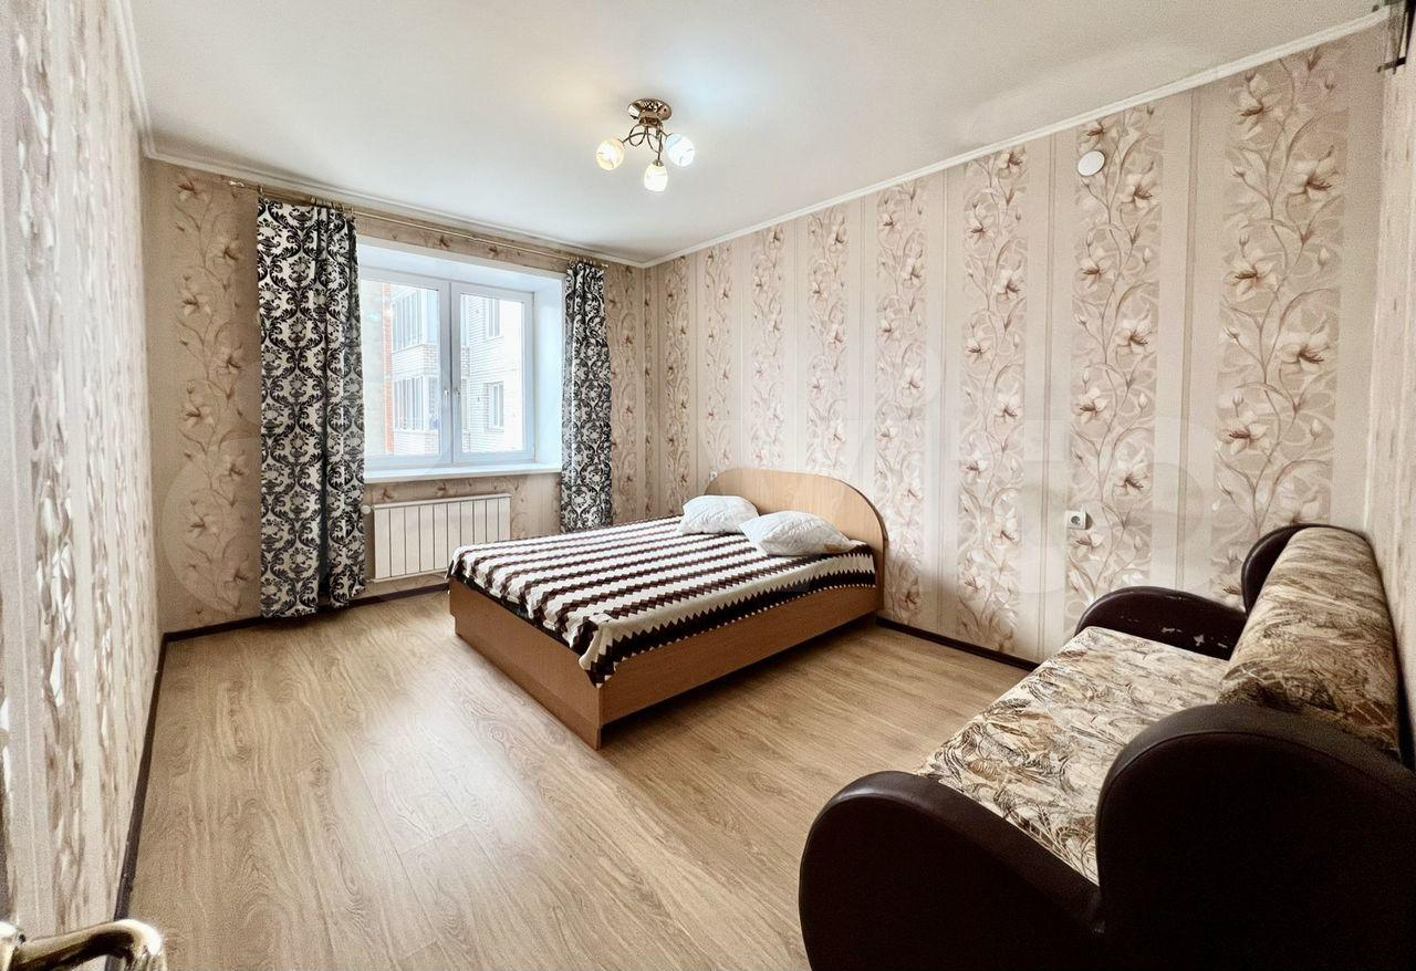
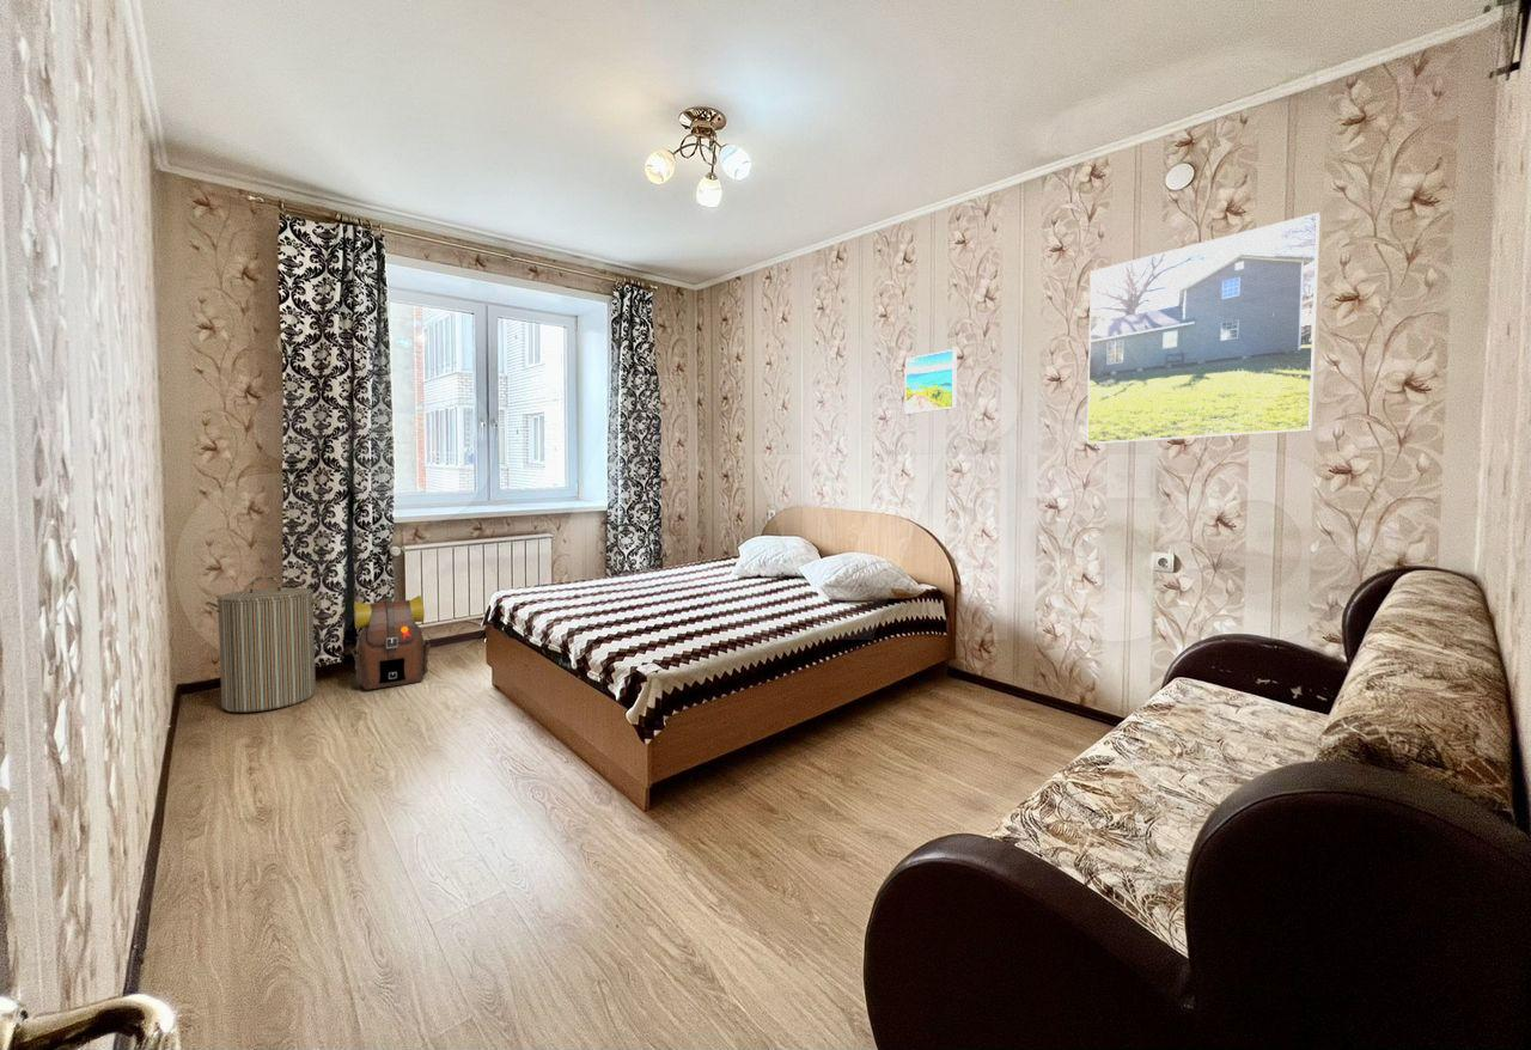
+ laundry hamper (268, 637)
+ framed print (929, 383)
+ backpack (390, 637)
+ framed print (1189, 342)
